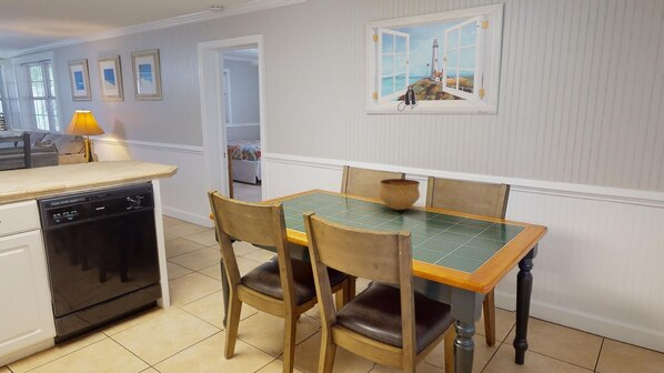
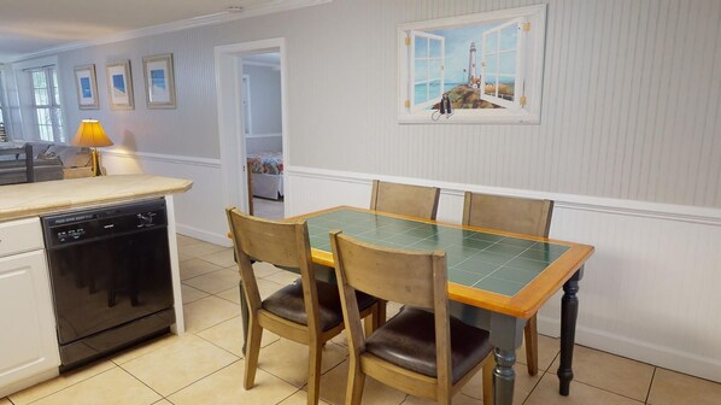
- bowl (399, 195)
